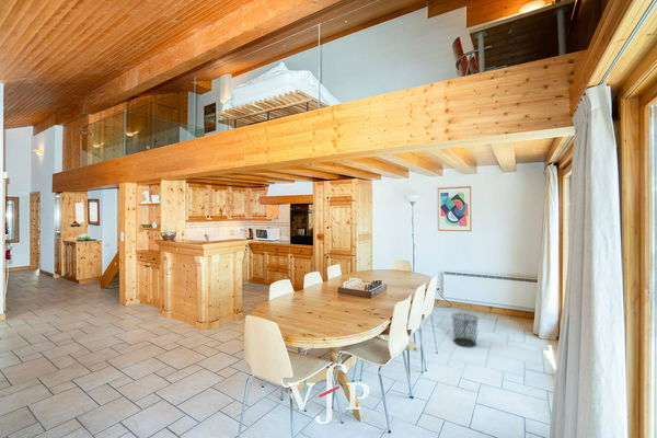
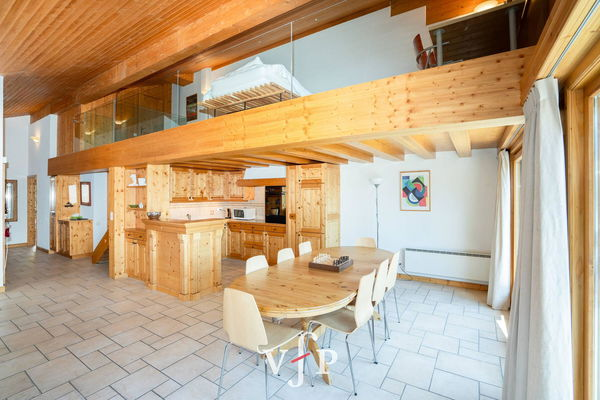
- waste bin (463, 330)
